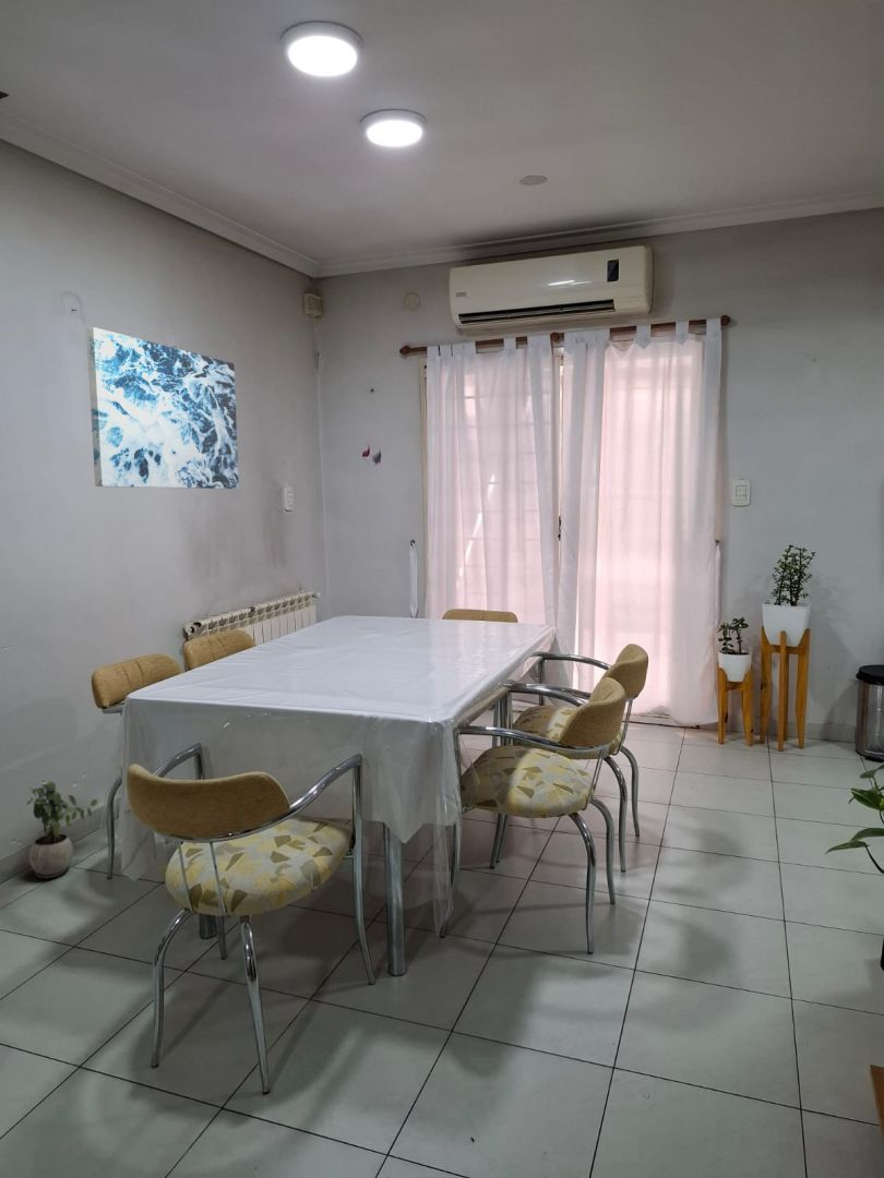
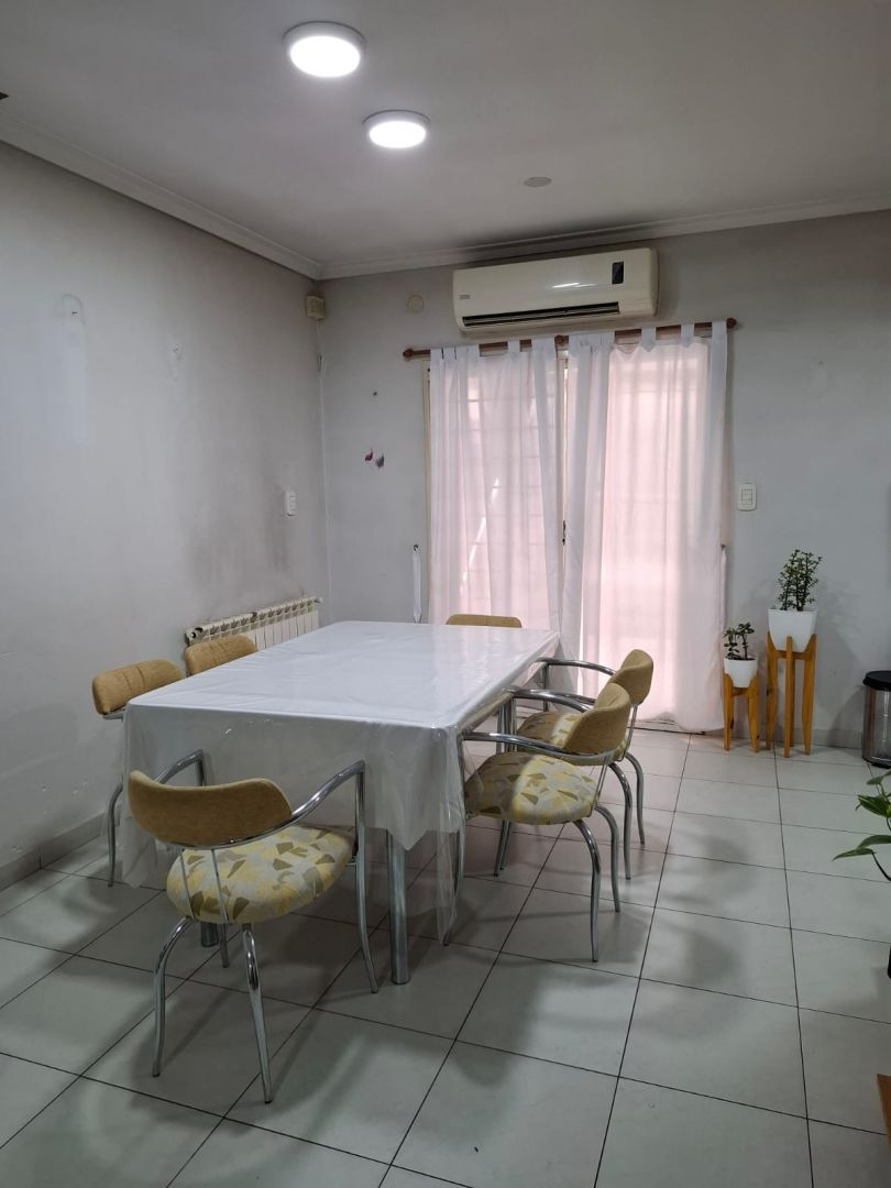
- wall art (171, 418)
- potted plant (59, 825)
